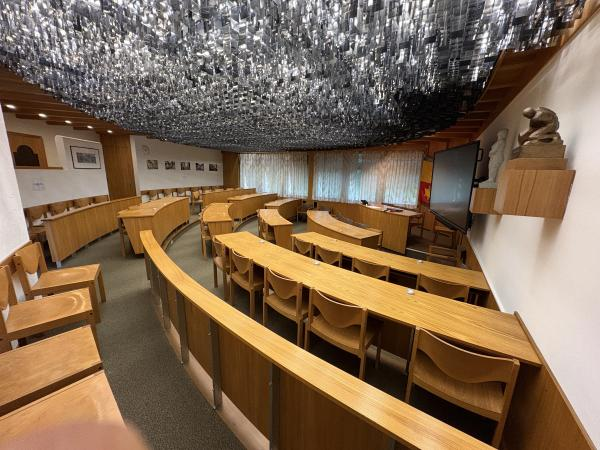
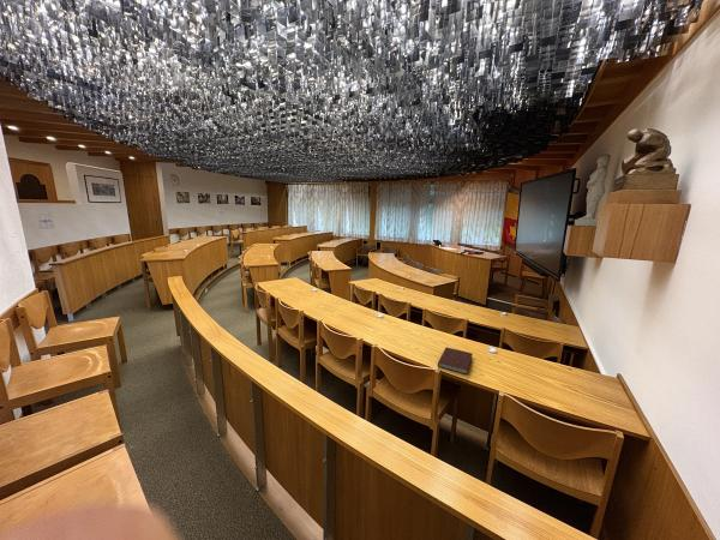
+ notebook (455, 359)
